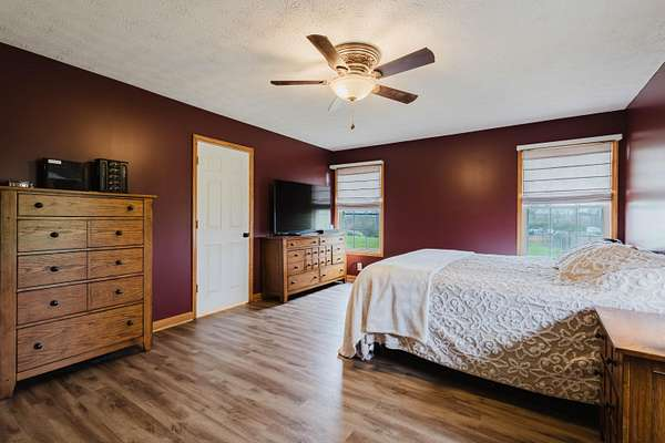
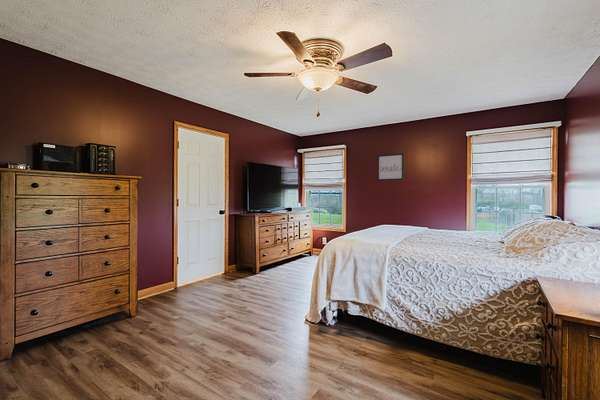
+ wall art (390, 167)
